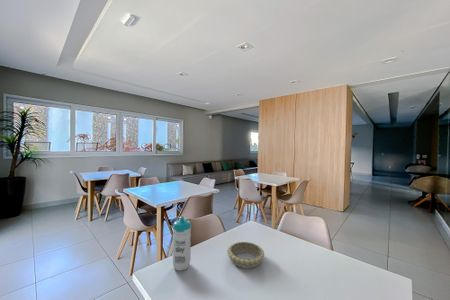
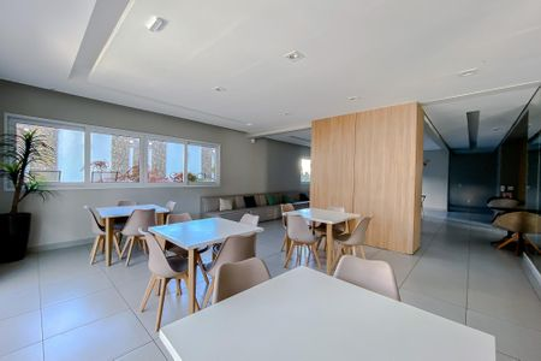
- water bottle (181, 241)
- decorative bowl (245, 251)
